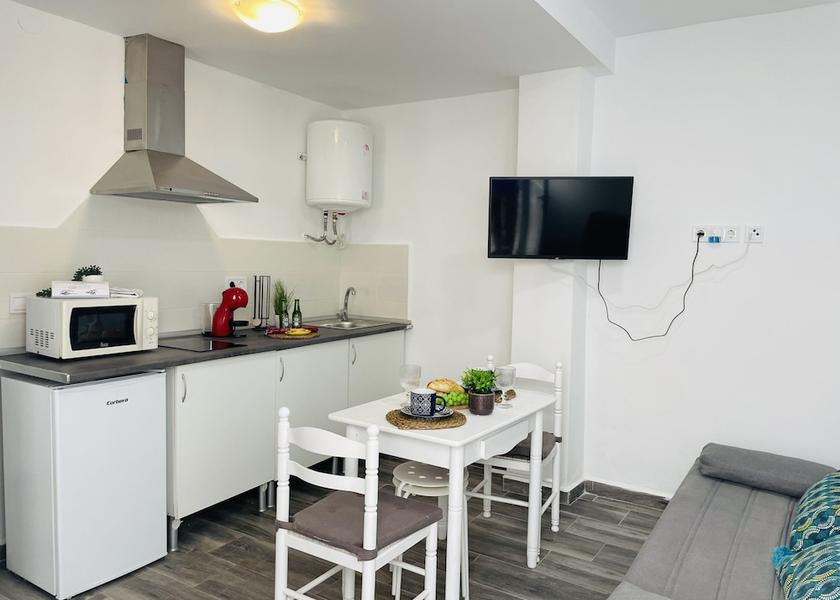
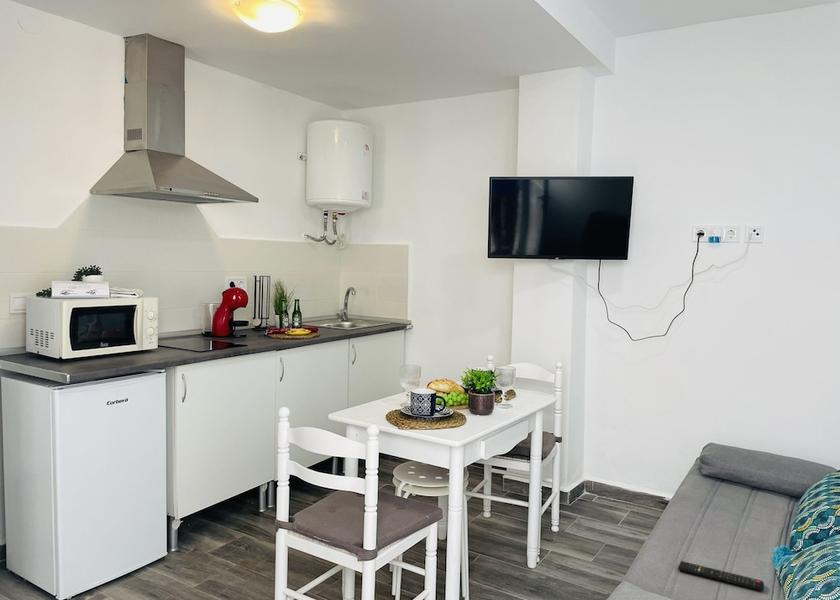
+ remote control (720, 576)
